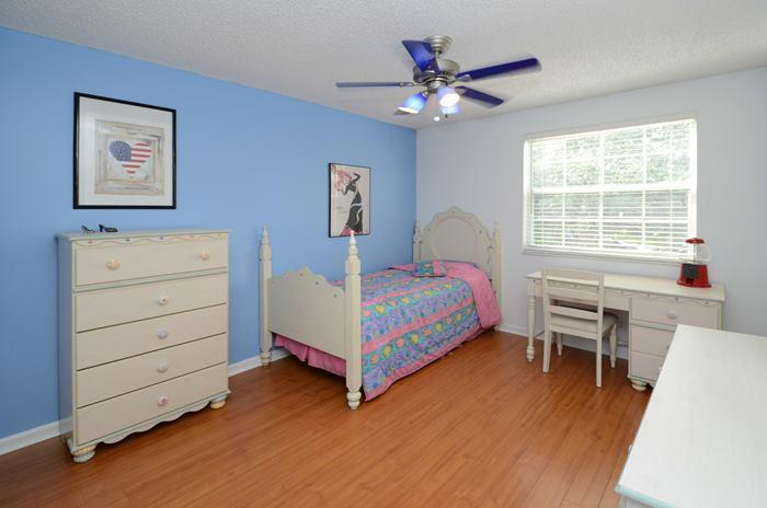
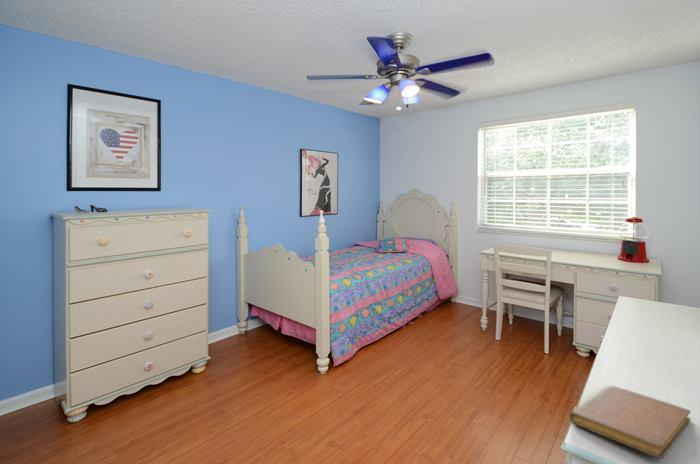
+ notebook (630, 415)
